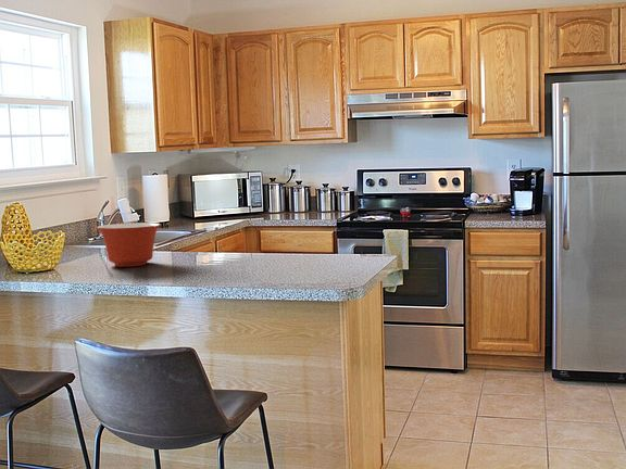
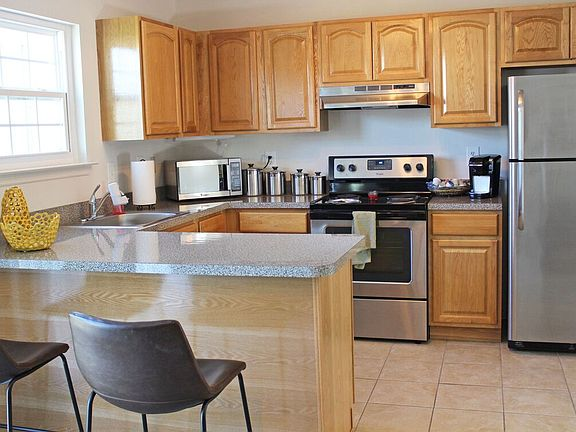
- mixing bowl (129, 244)
